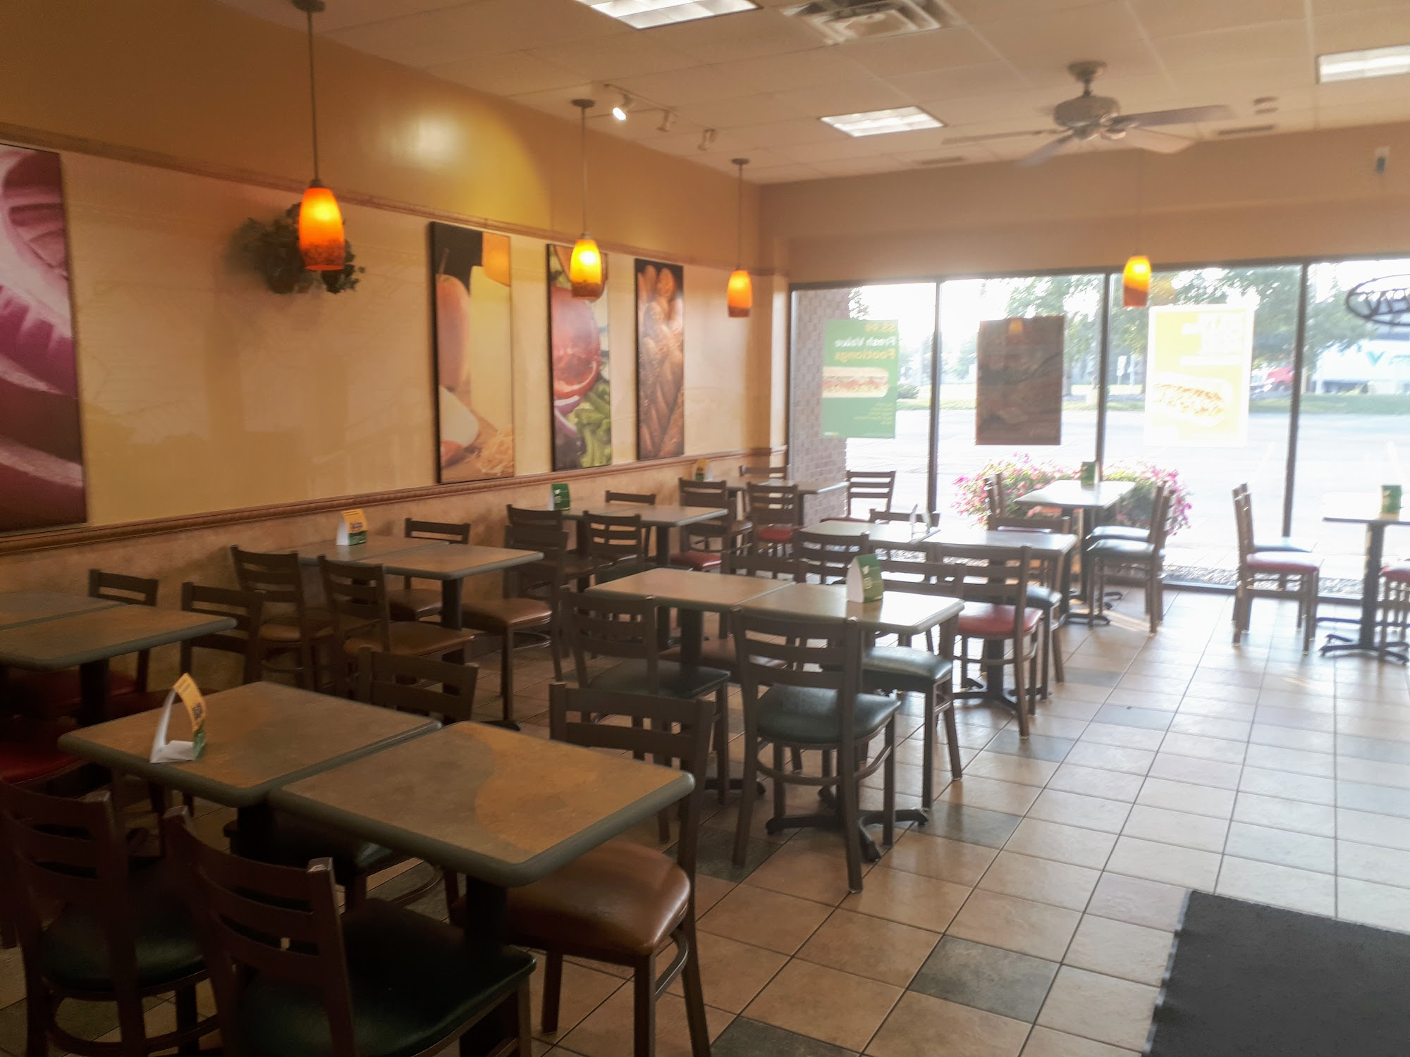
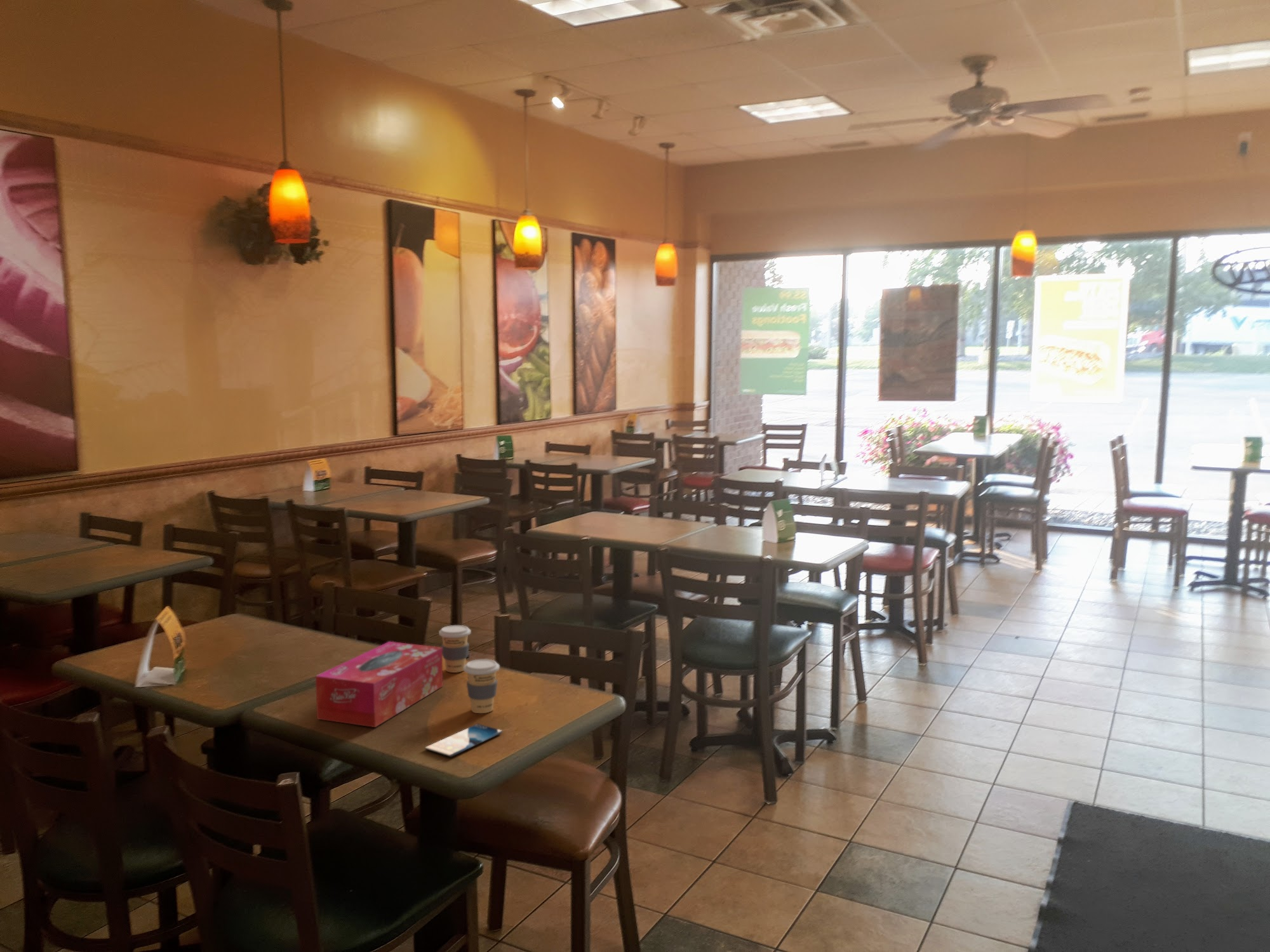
+ coffee cup (481, 686)
+ coffee cup (455, 649)
+ smartphone (464, 739)
+ tissue box (382, 681)
